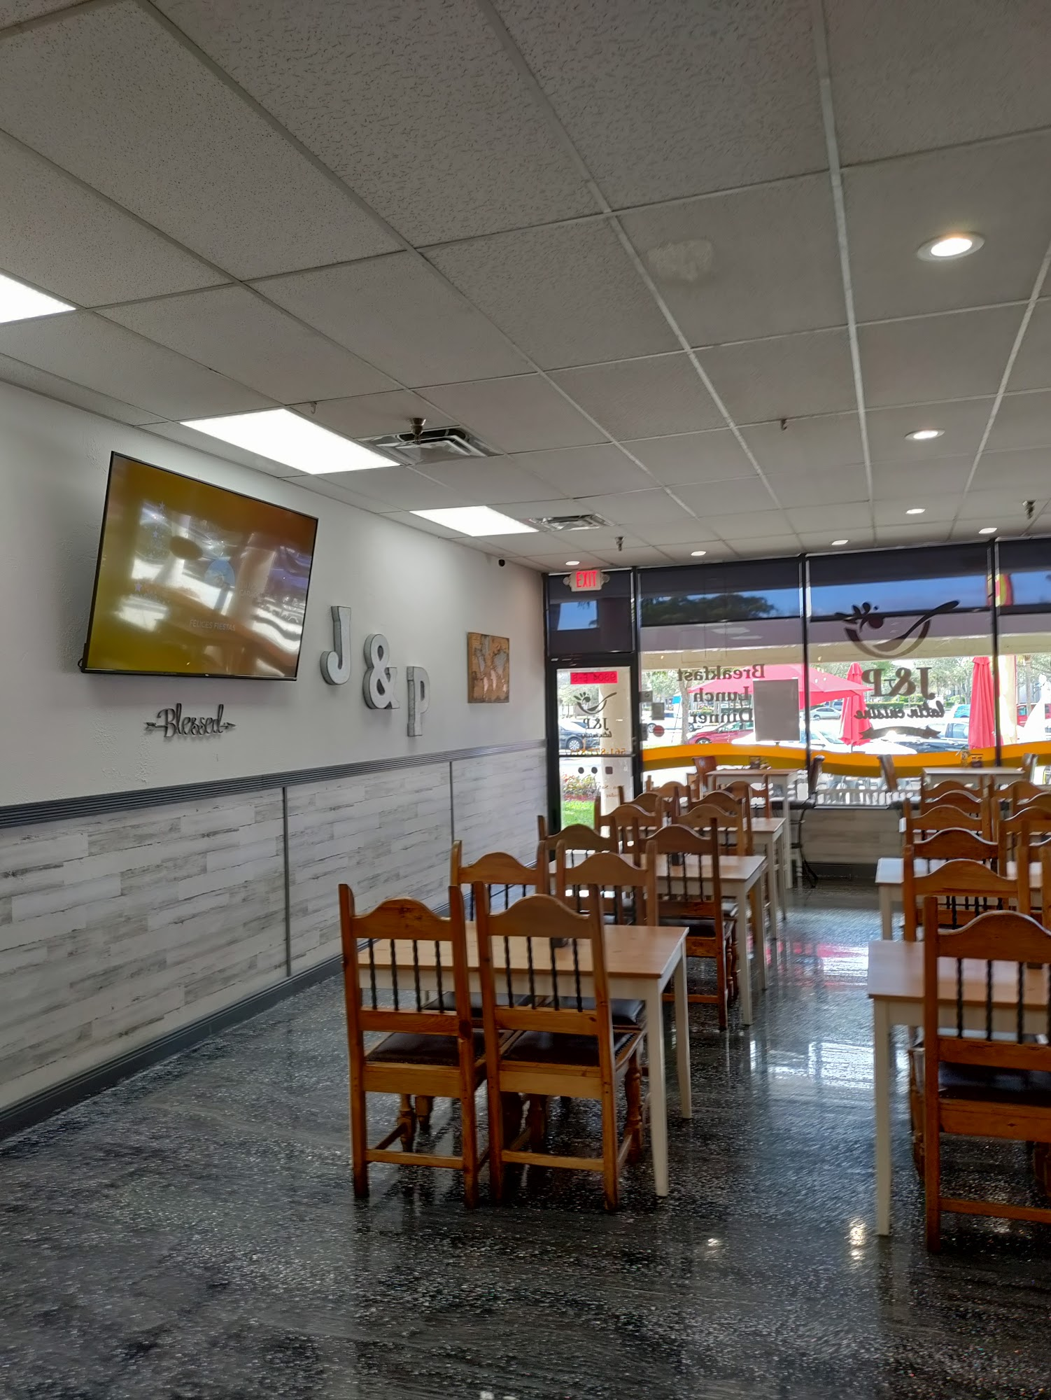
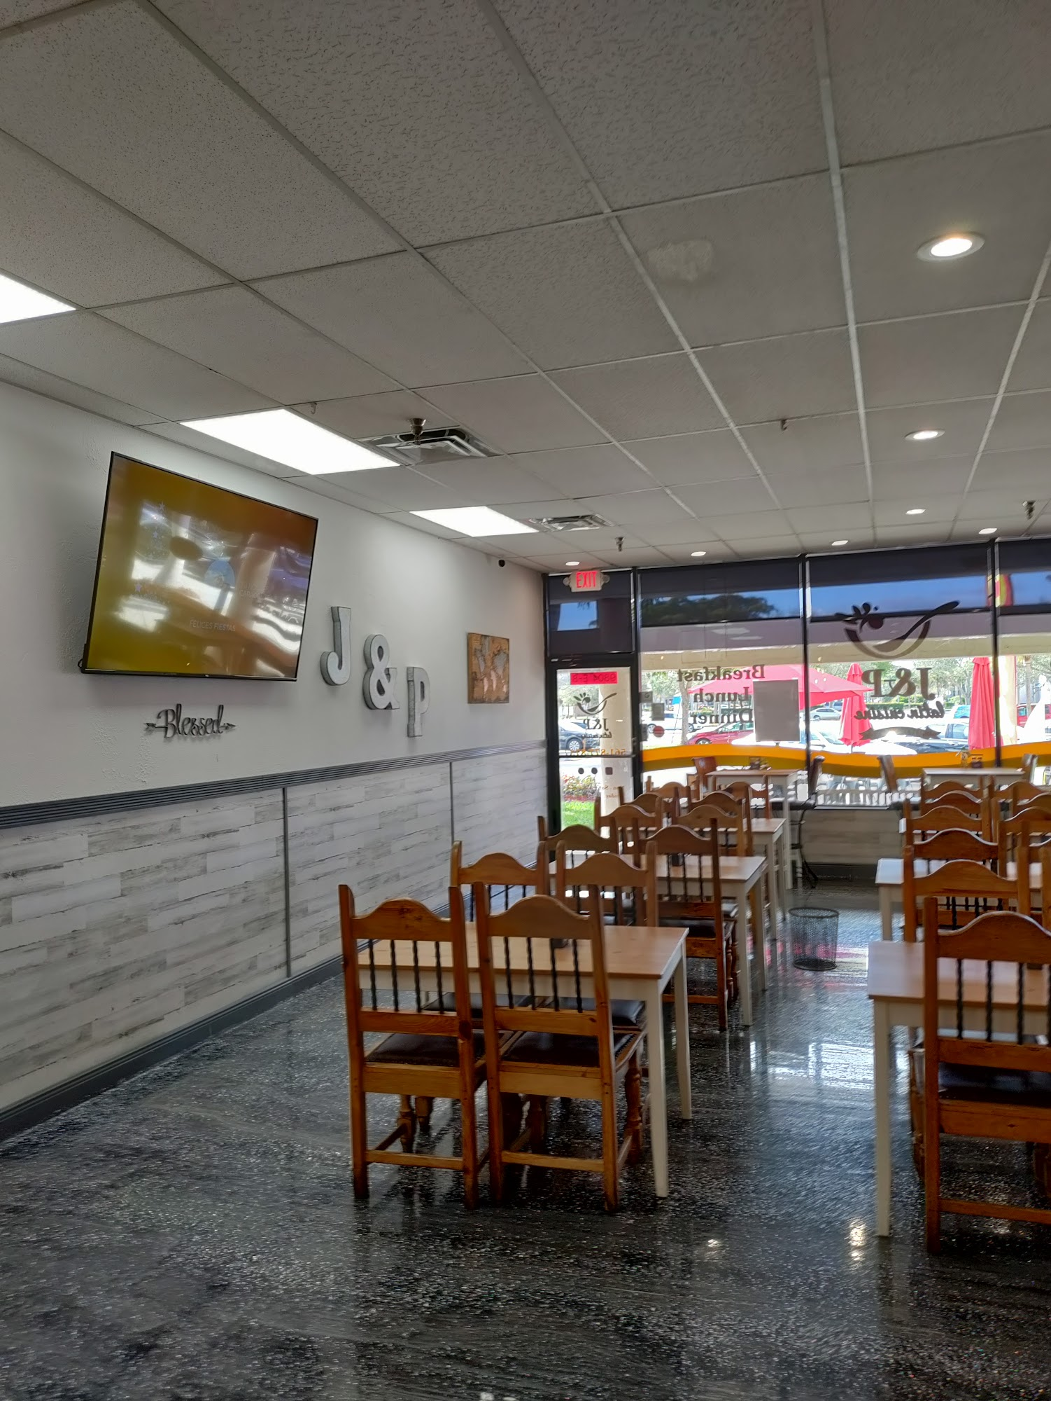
+ waste bin (814, 938)
